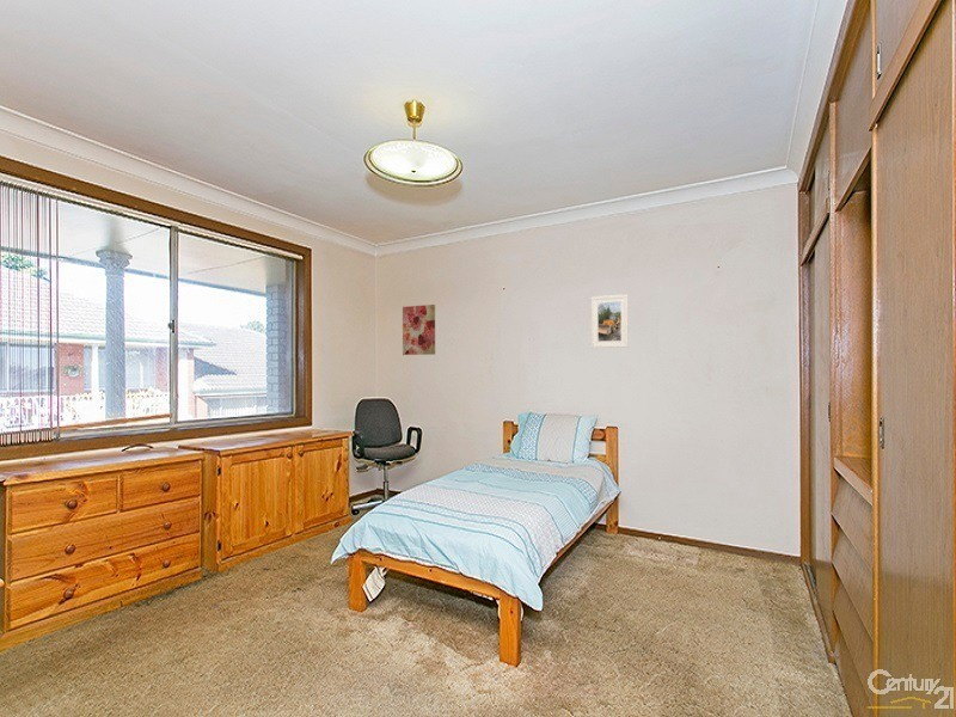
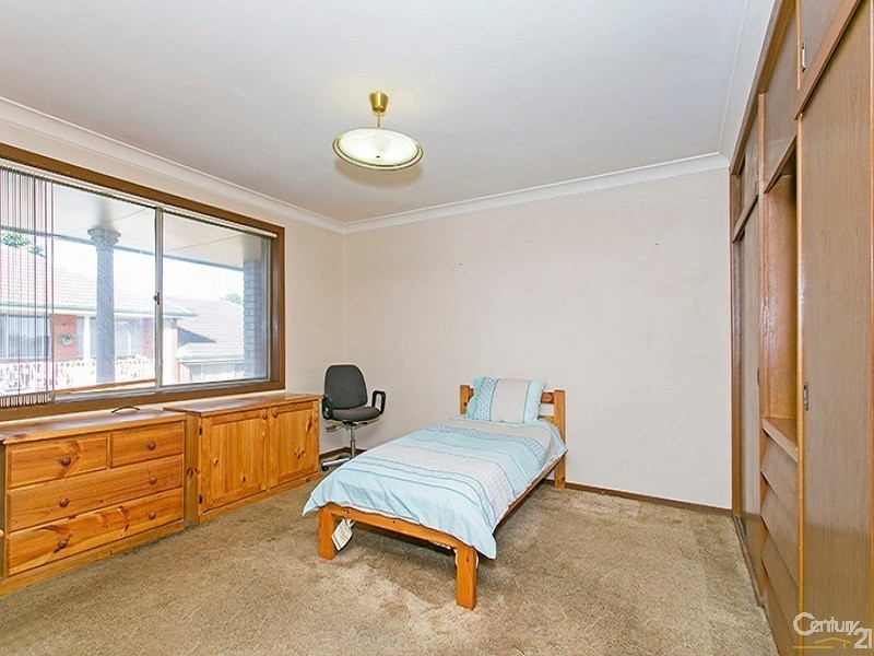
- wall art (418, 330)
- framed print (609, 321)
